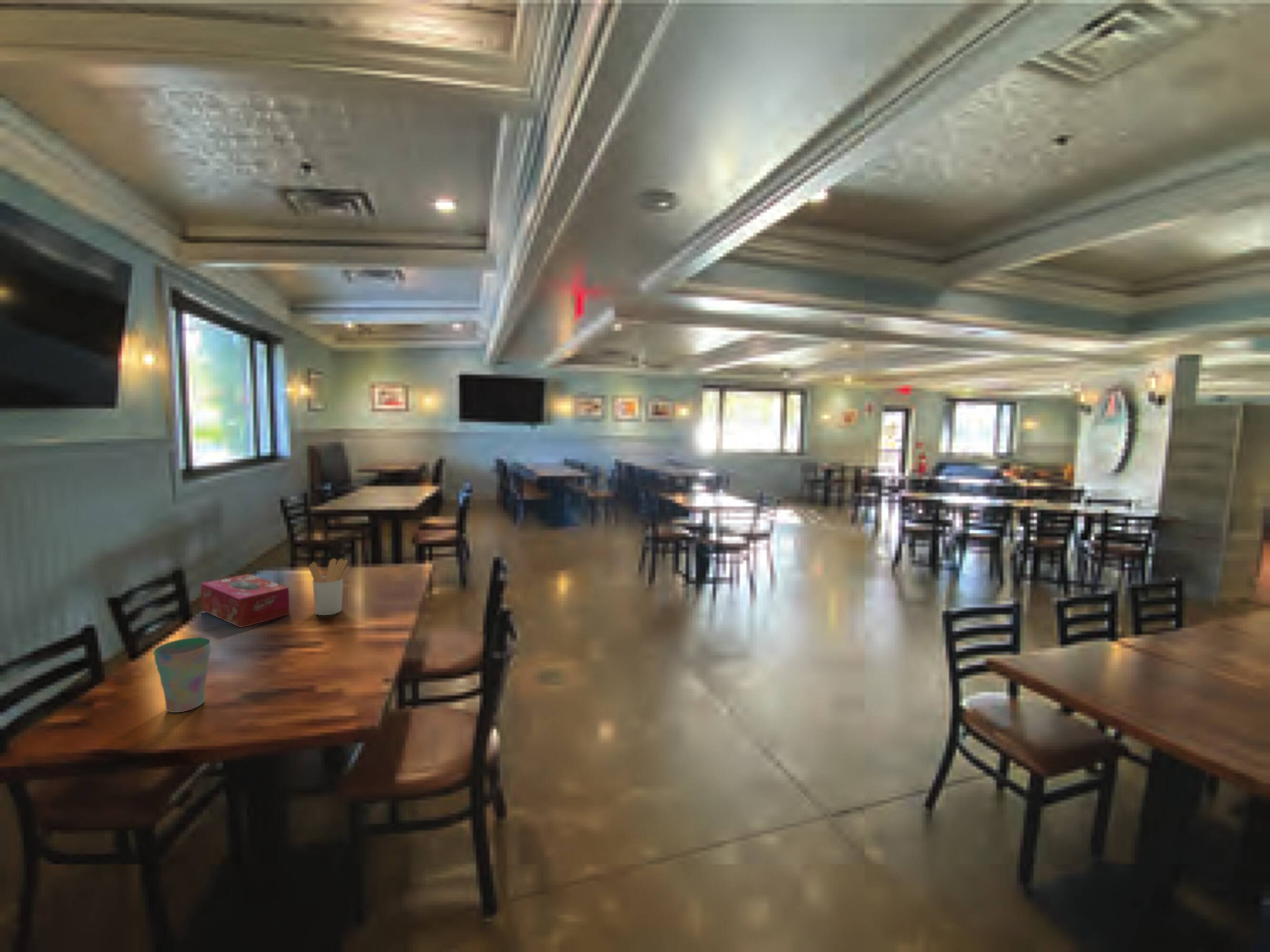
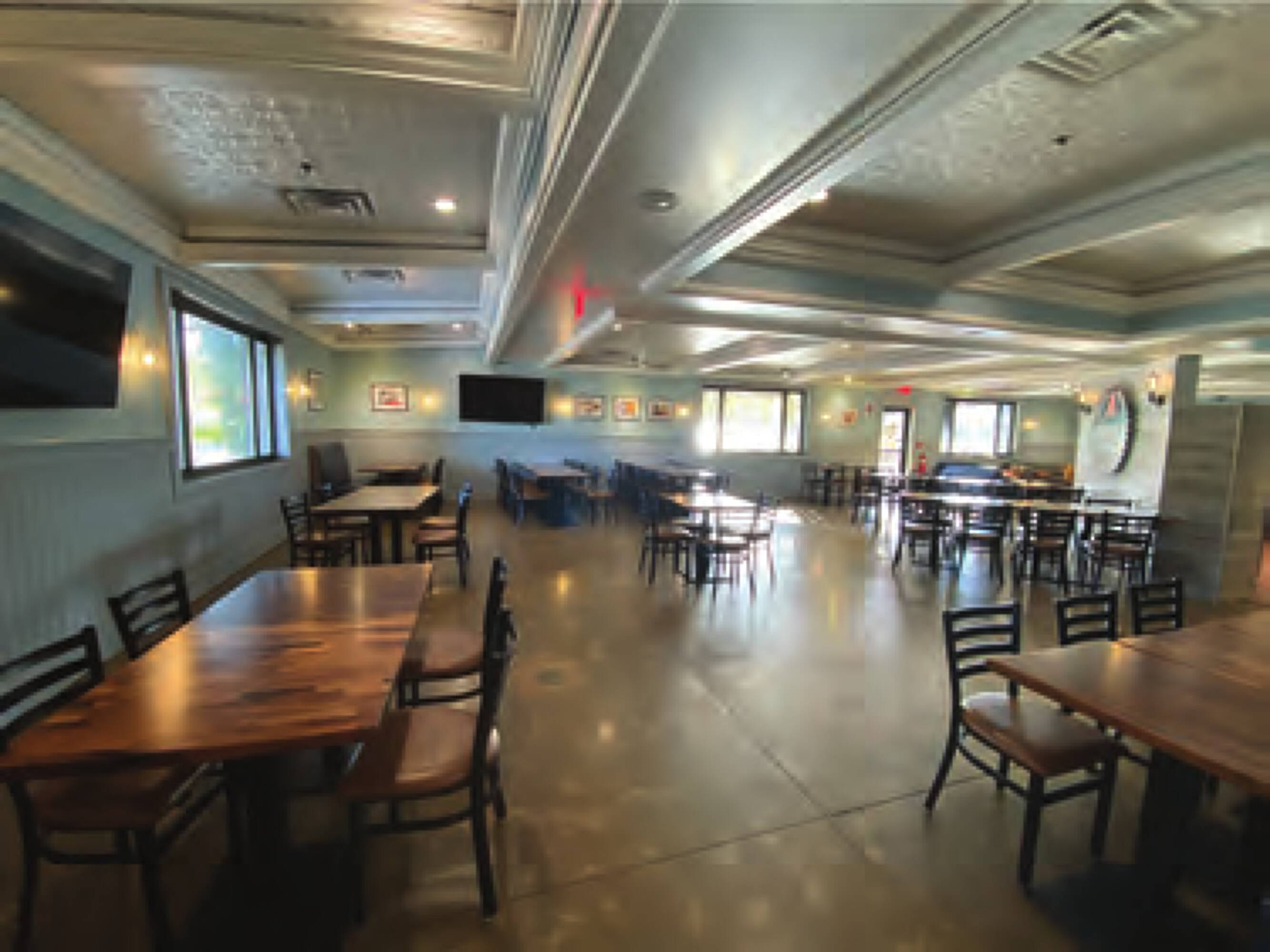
- cup (184, 675)
- utensil holder (331, 585)
- tissue box (245, 599)
